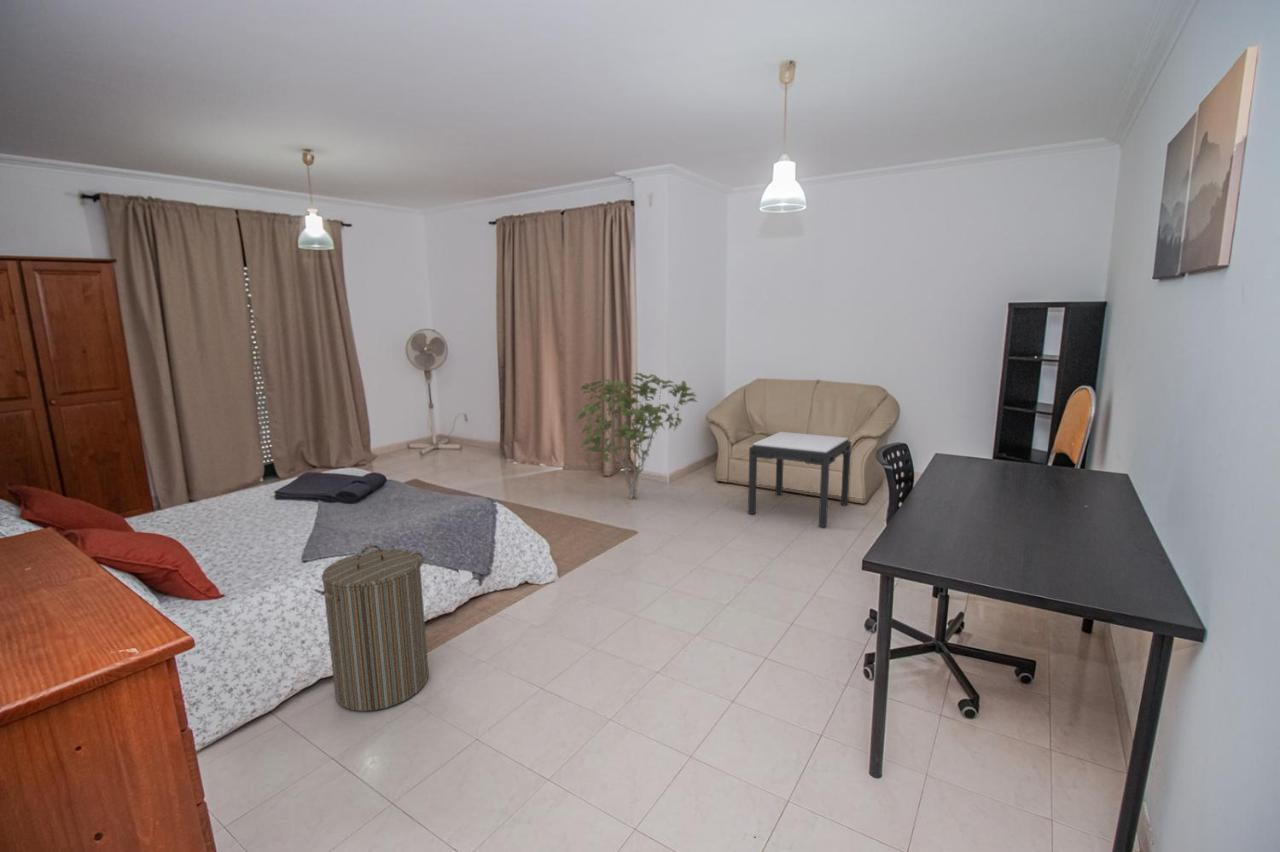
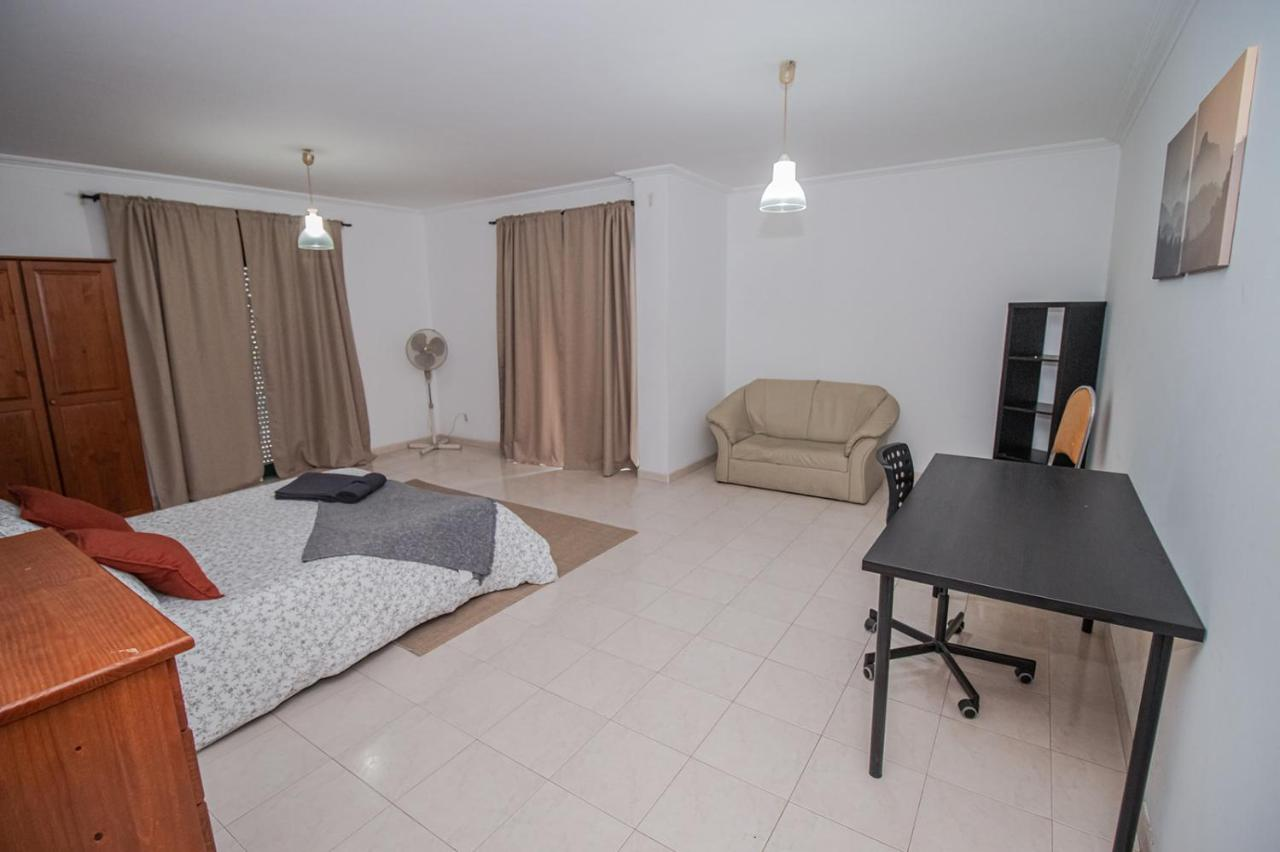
- shrub (634, 436)
- laundry hamper (377, 616)
- side table (800, 461)
